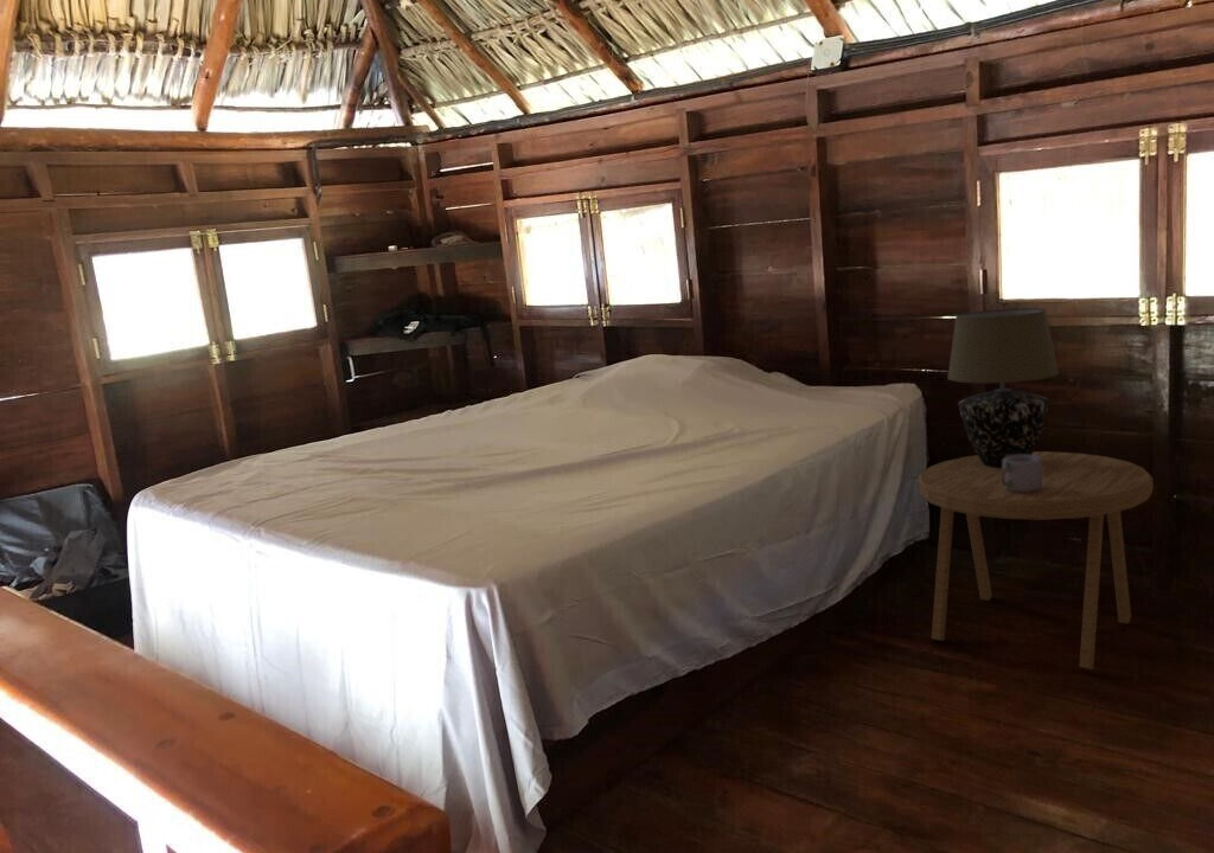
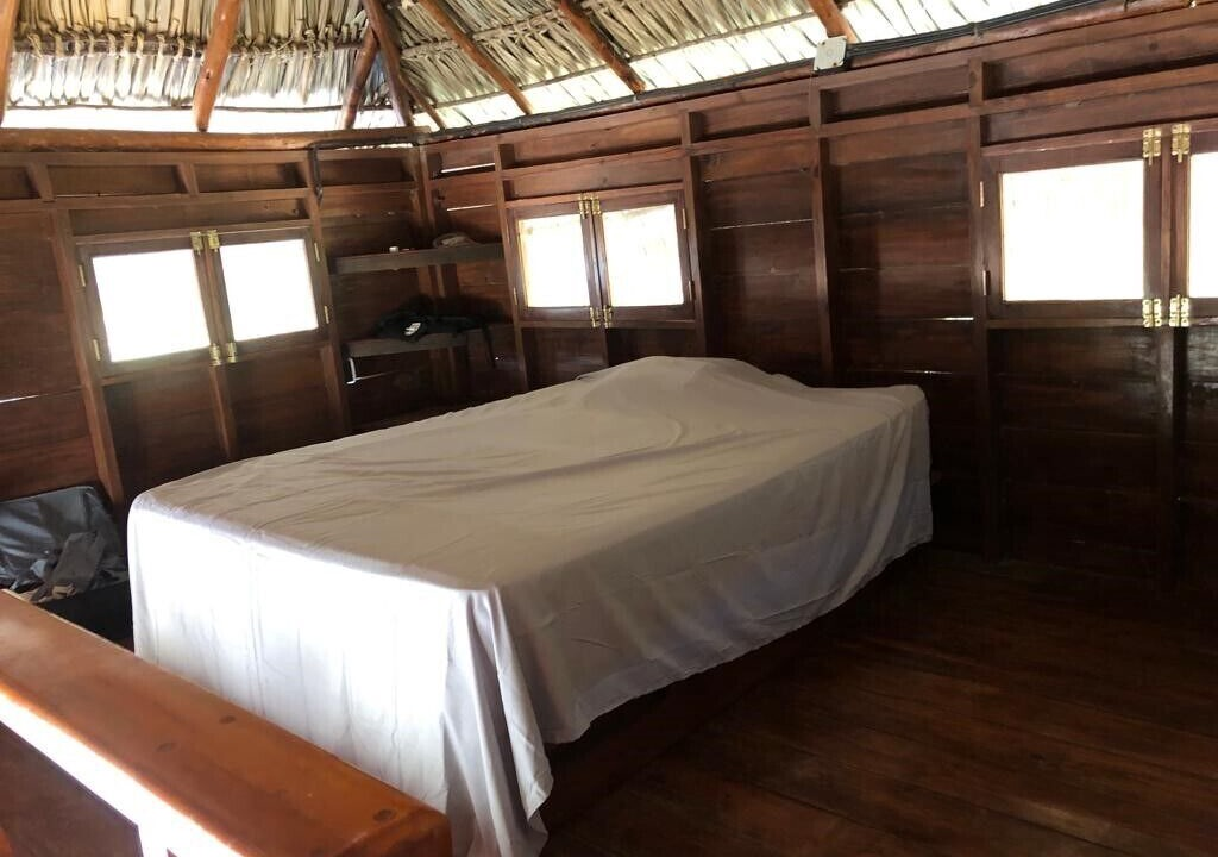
- side table (1034, 519)
- mug (1021, 473)
- table lamp (1002, 387)
